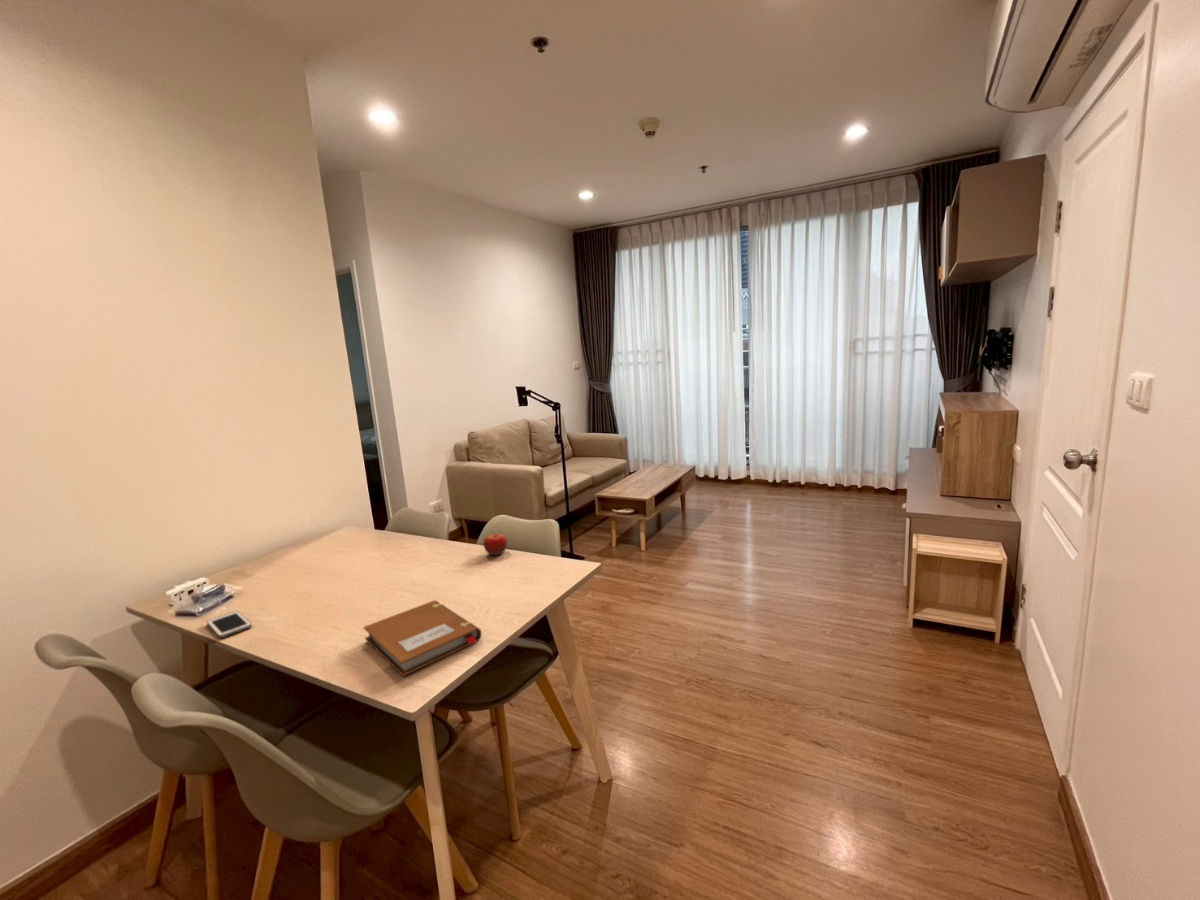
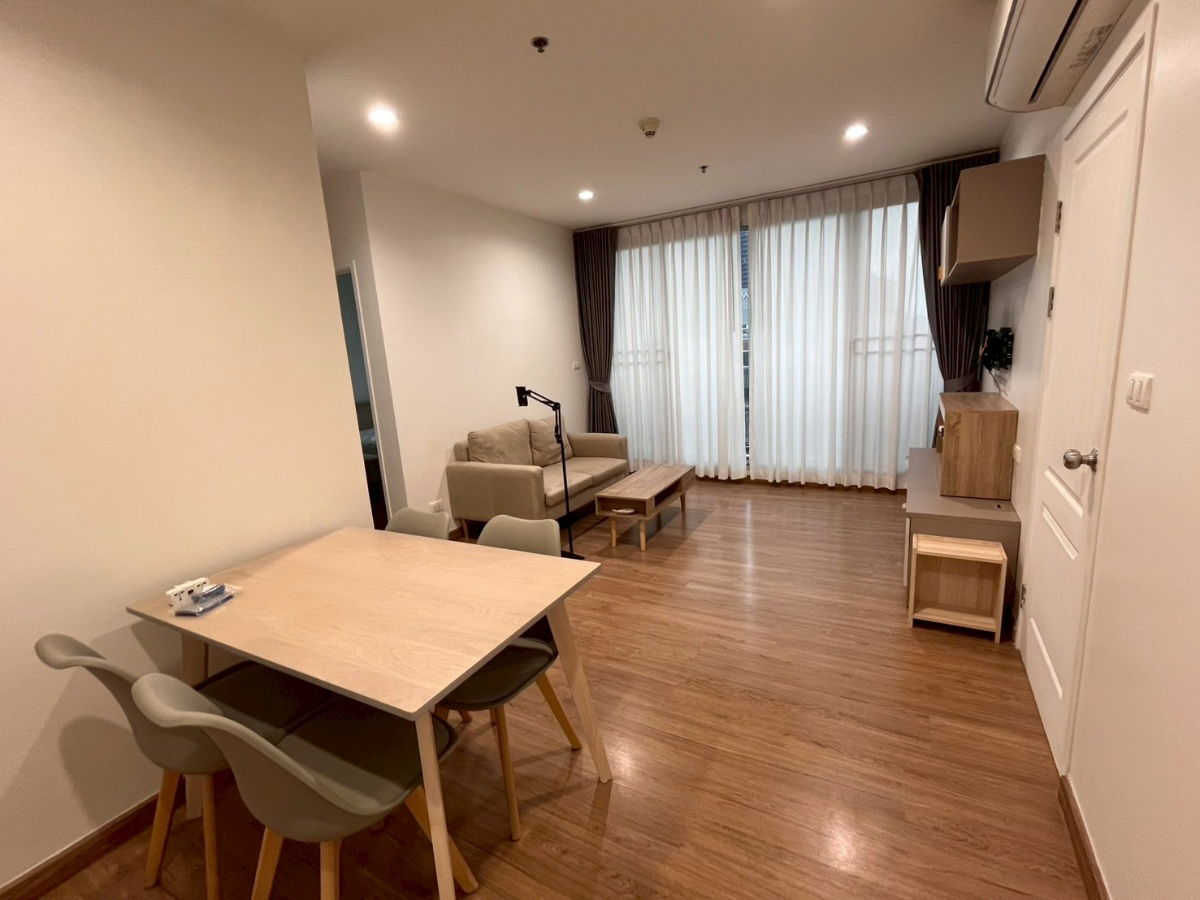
- notebook (423, 633)
- fruit (495, 542)
- cell phone (229, 624)
